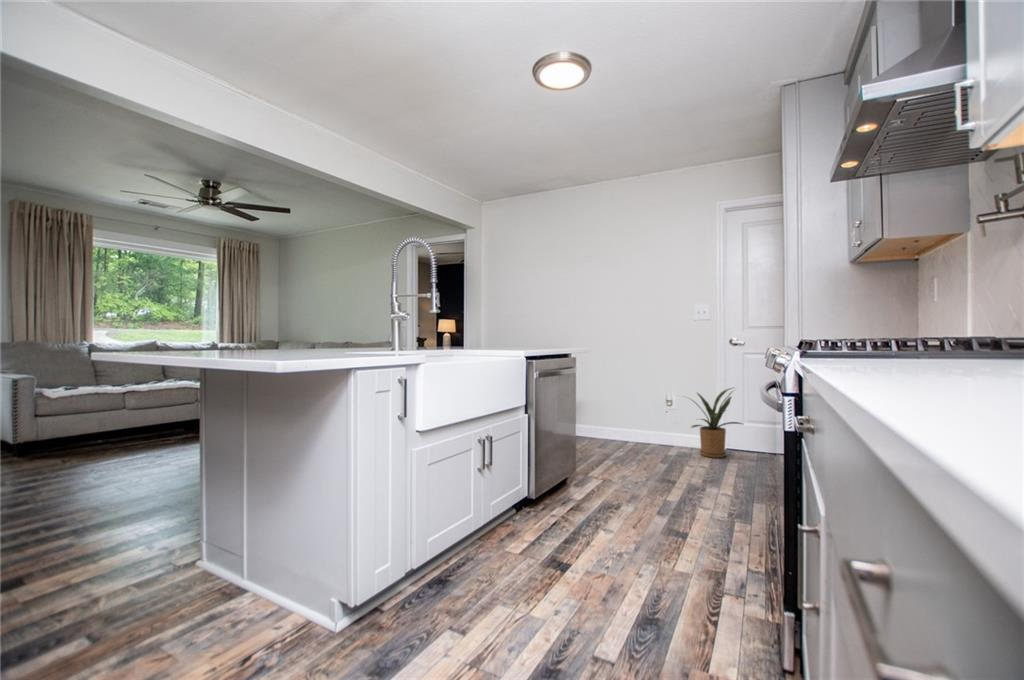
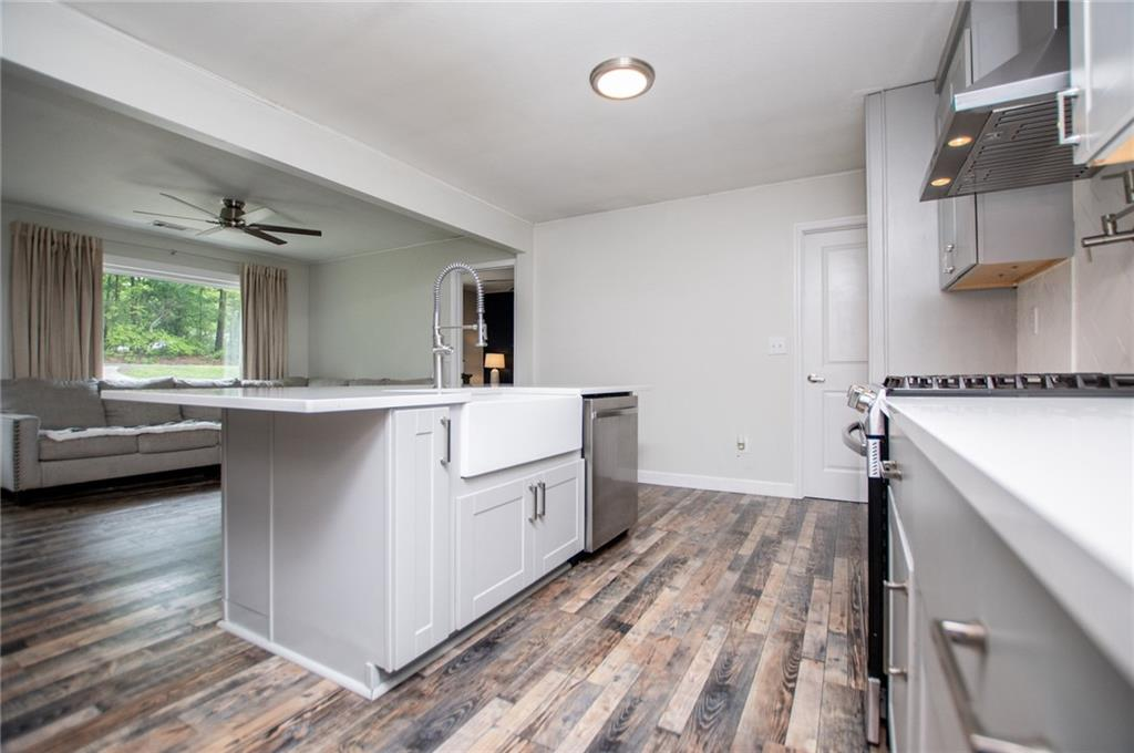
- house plant (711, 420)
